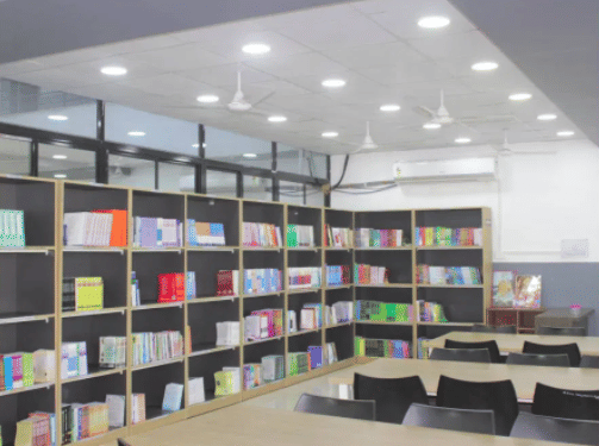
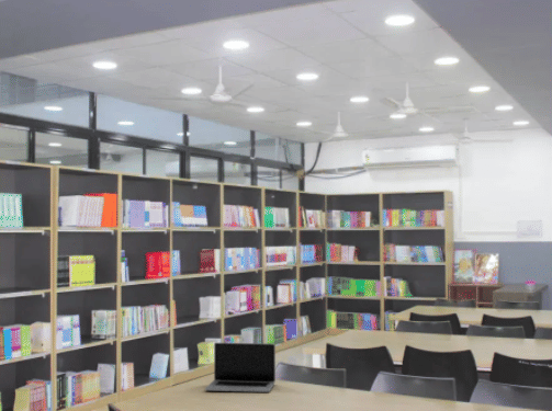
+ laptop (240, 366)
